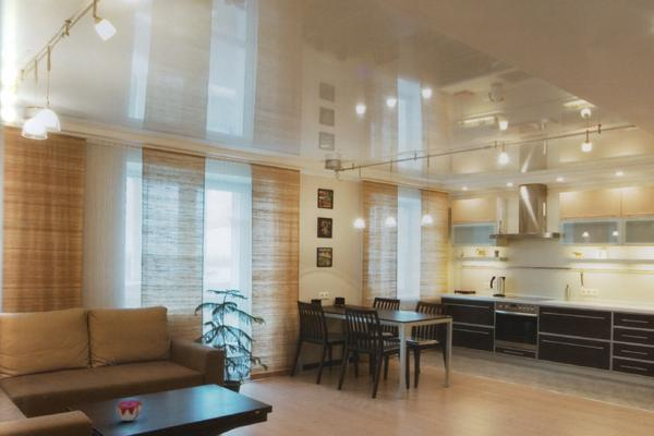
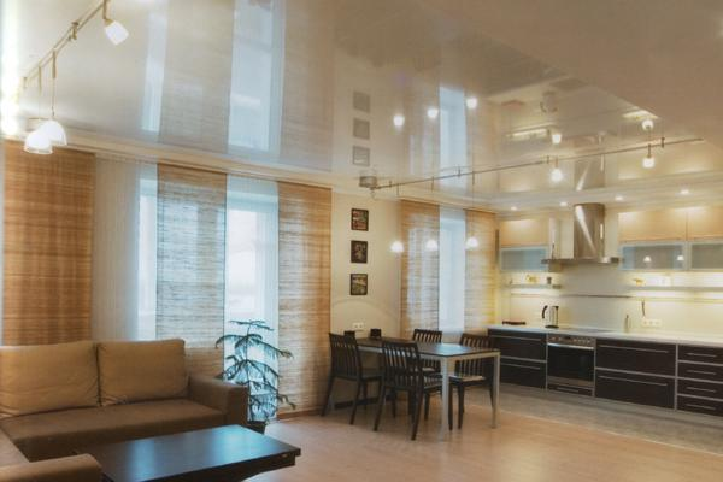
- decorative bowl (129, 411)
